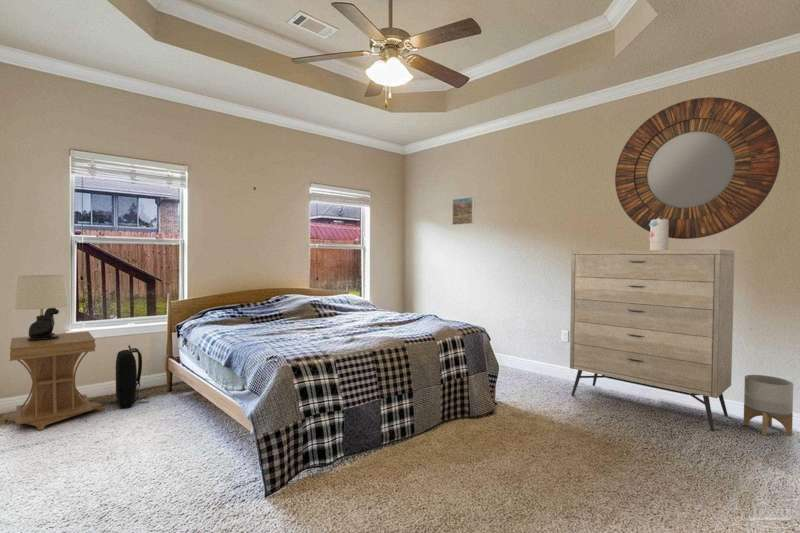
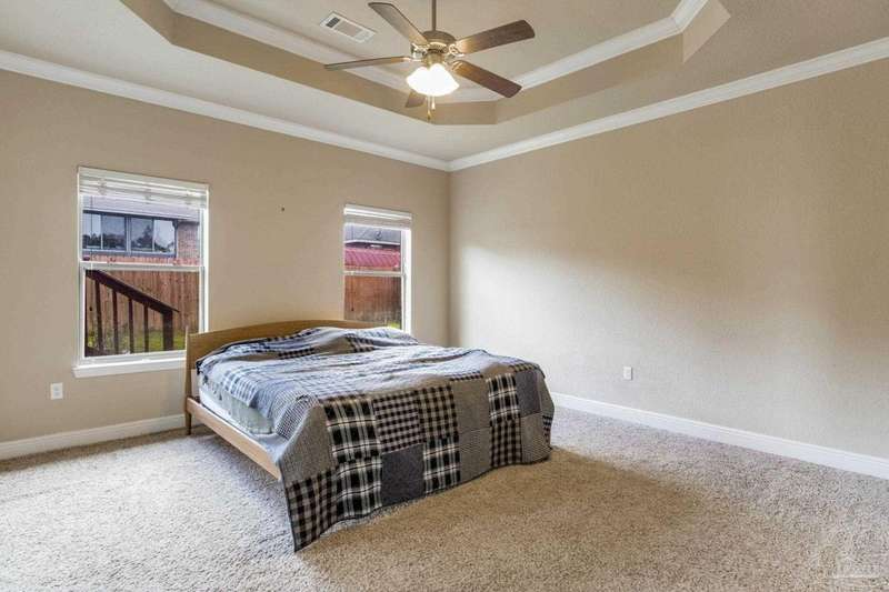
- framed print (463, 211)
- table lamp (41, 307)
- home mirror (687, 169)
- side table (53, 377)
- dresser (646, 328)
- backpack (132, 373)
- planter (767, 404)
- decorative vase (658, 234)
